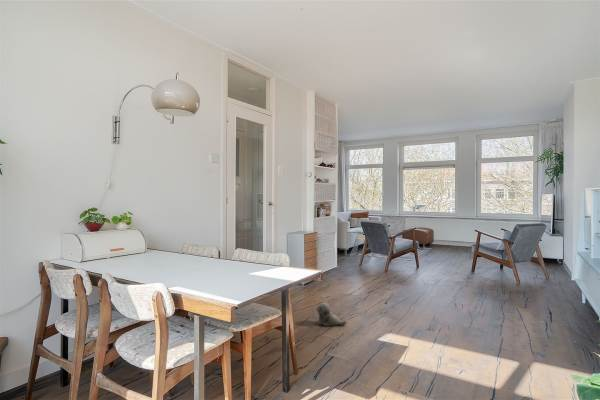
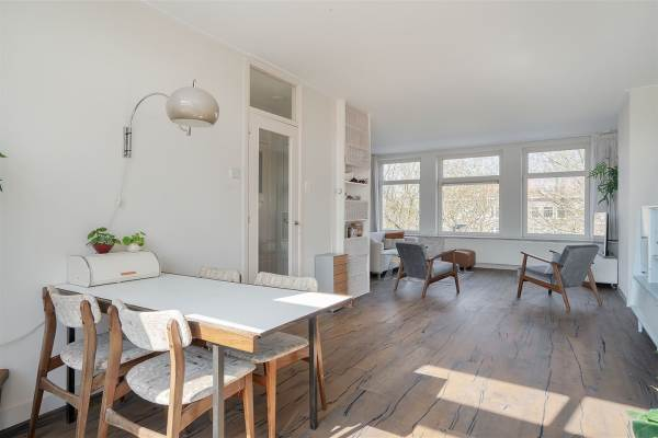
- plush toy (330, 314)
